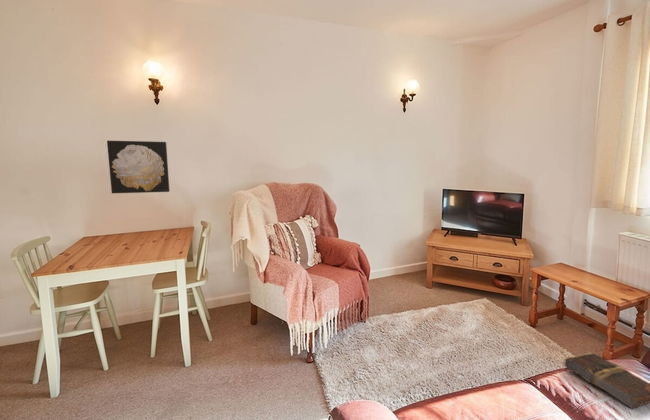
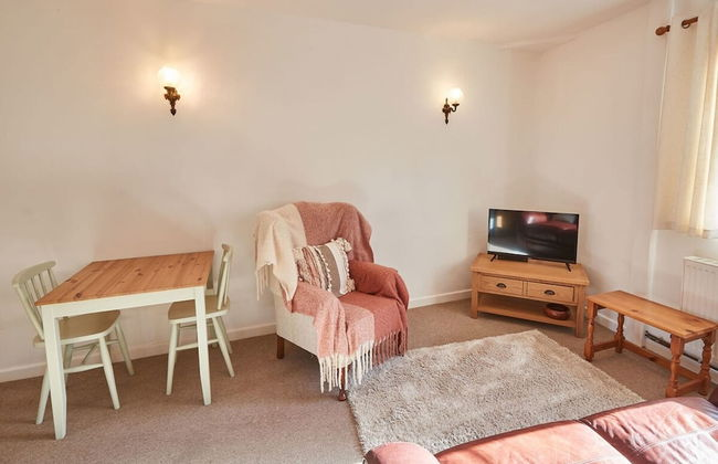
- book (608, 376)
- wall art (139, 167)
